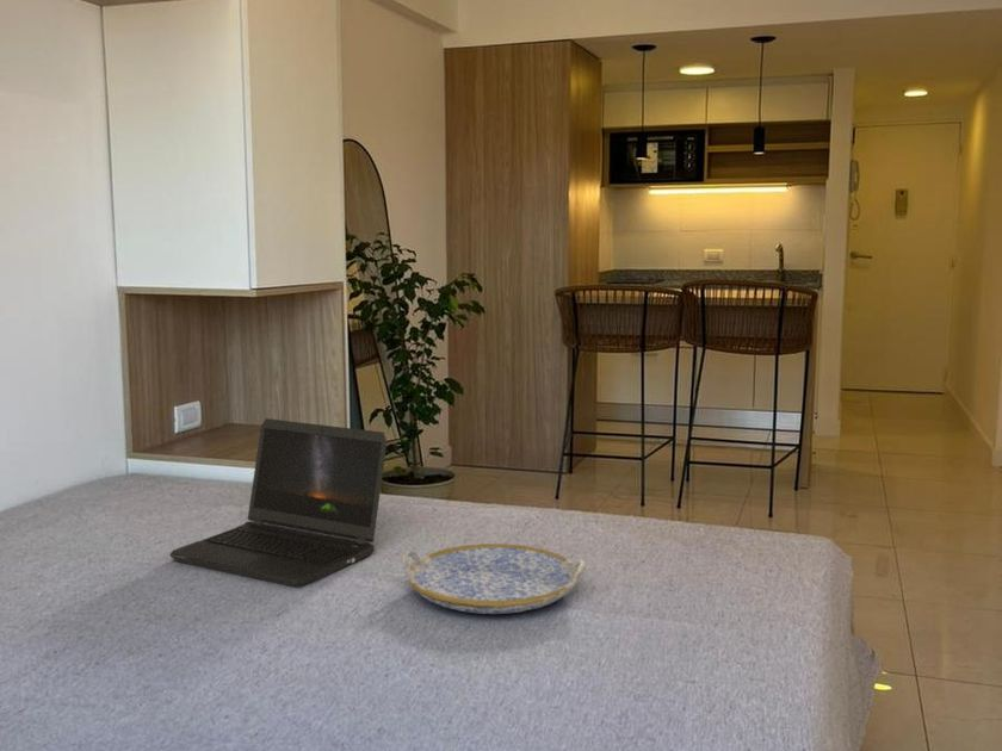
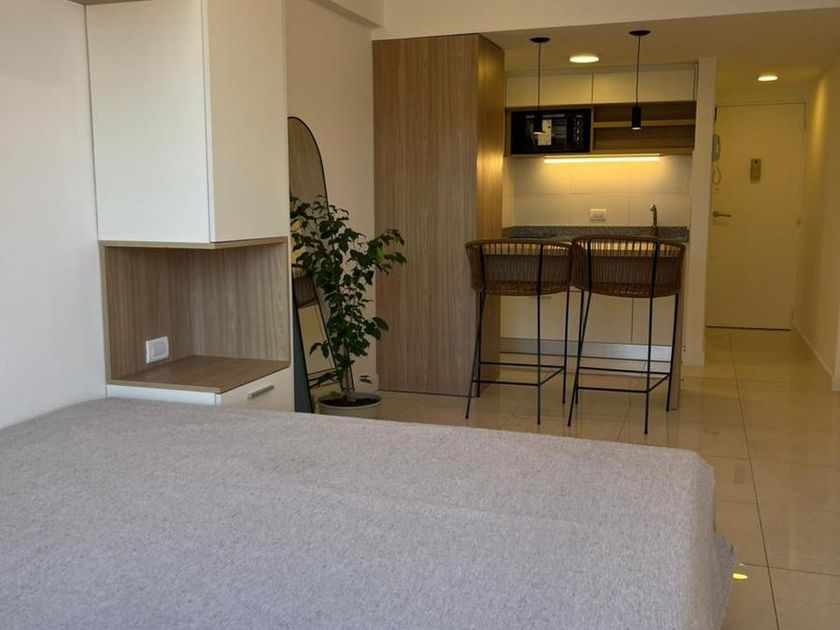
- serving tray (493, 573)
- laptop computer (279, 496)
